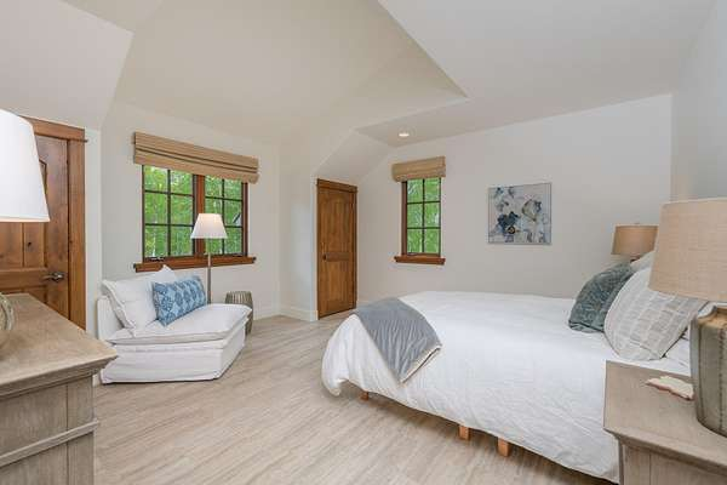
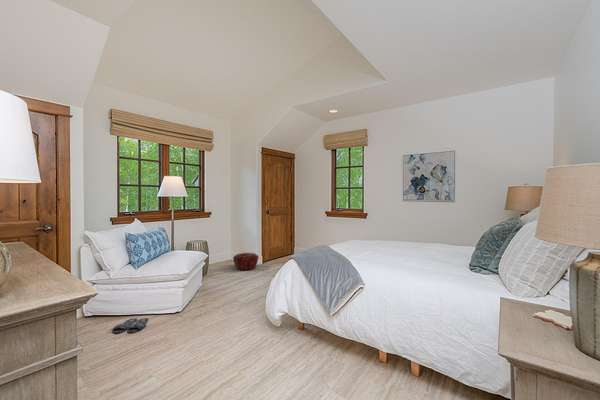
+ woven basket (246, 260)
+ slippers (132, 323)
